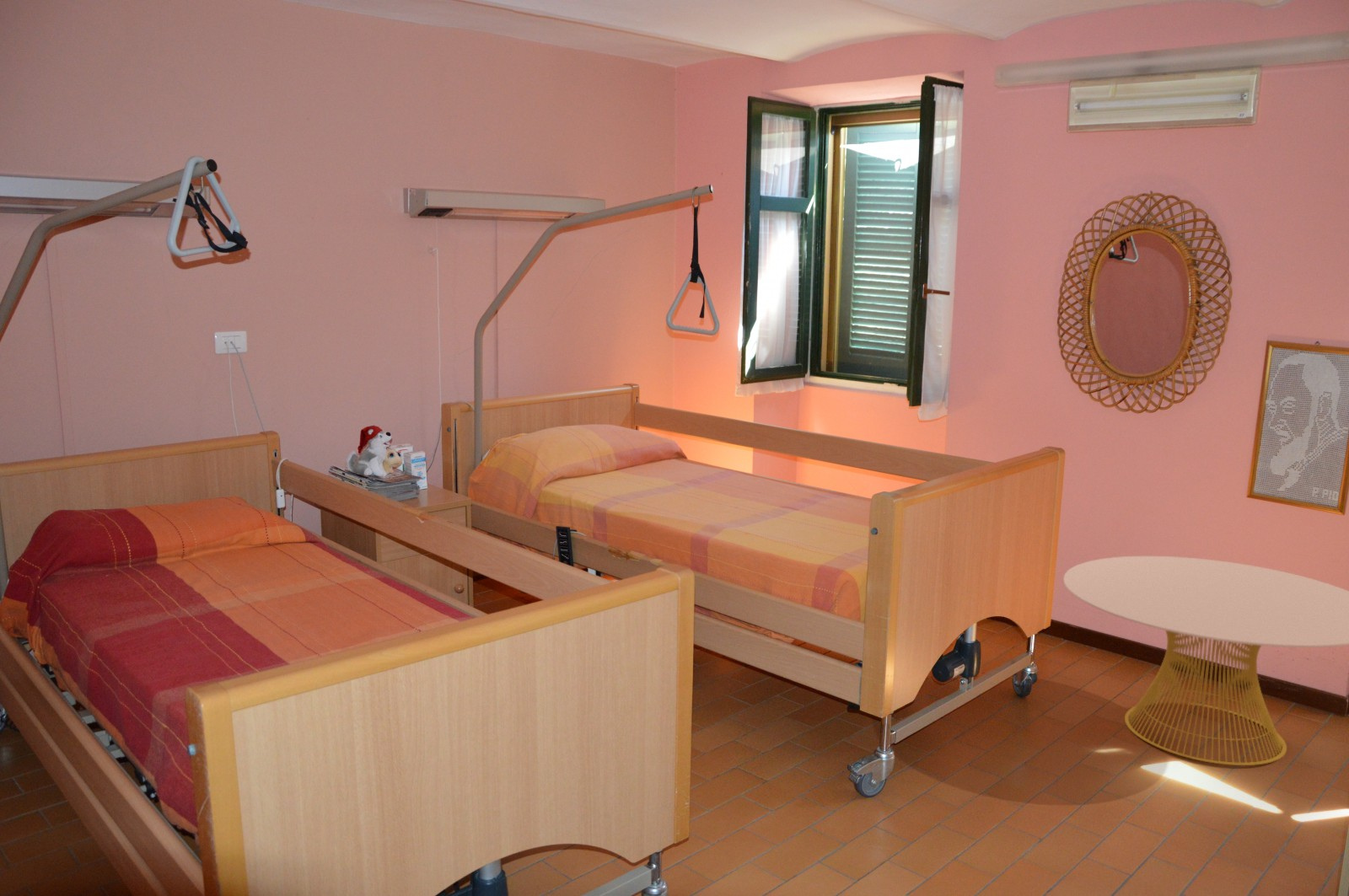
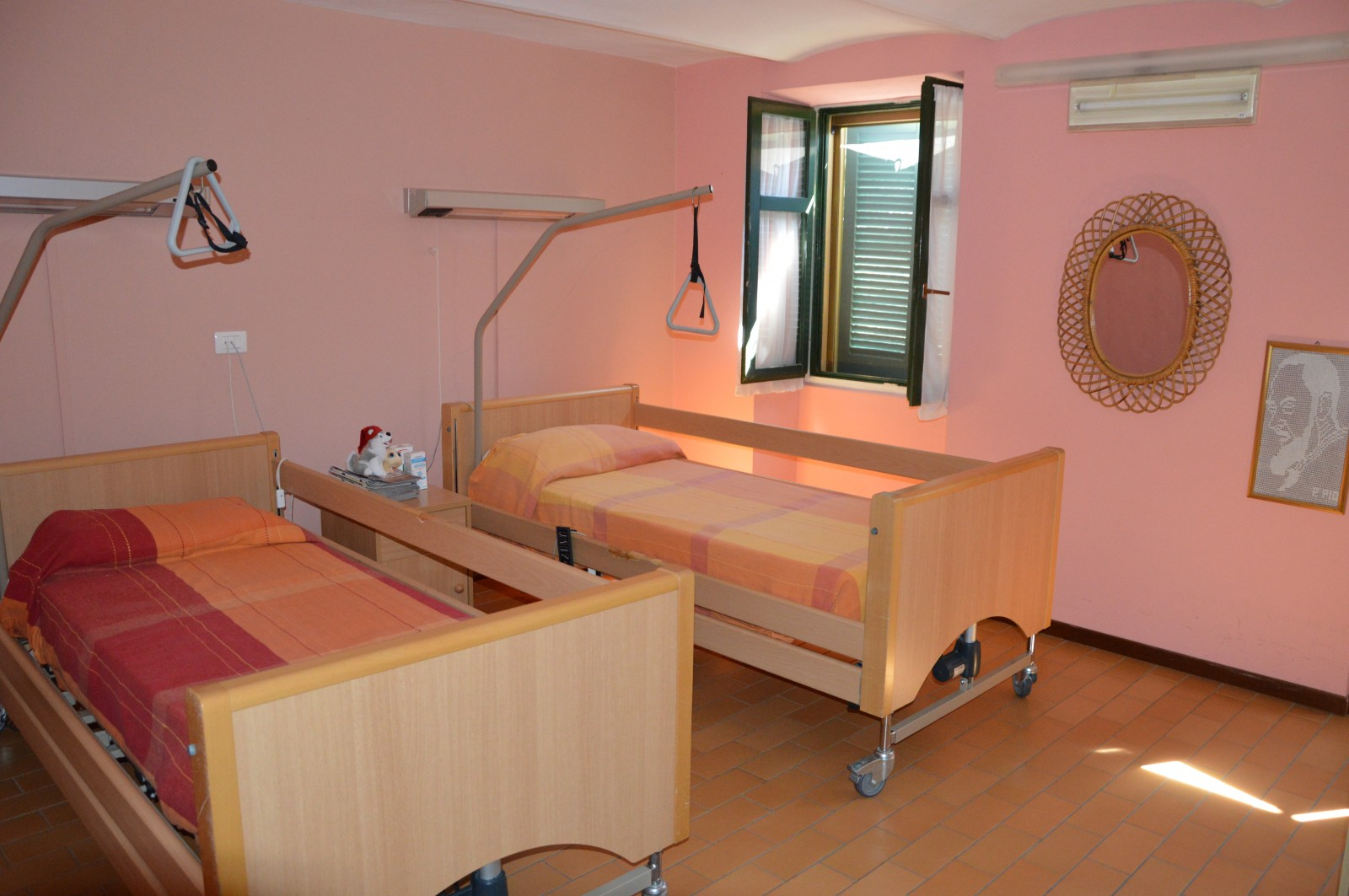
- pedestal table (1211, 663)
